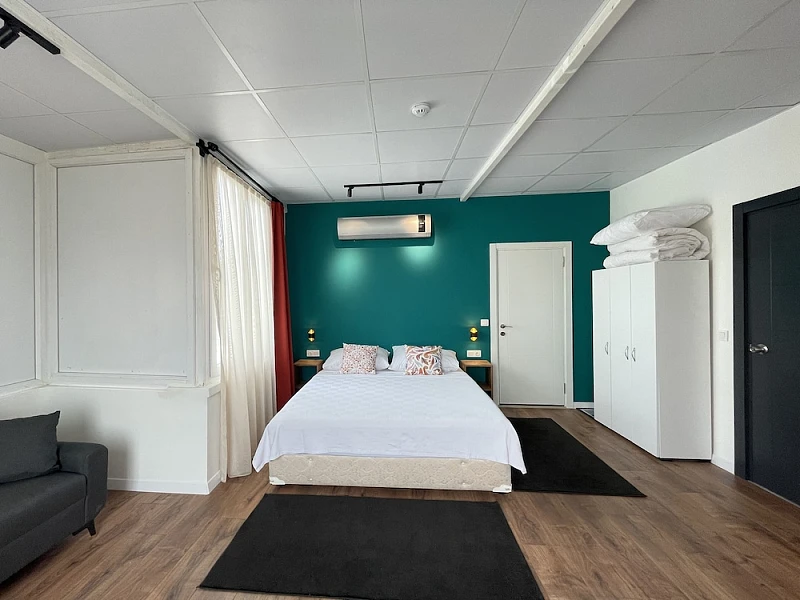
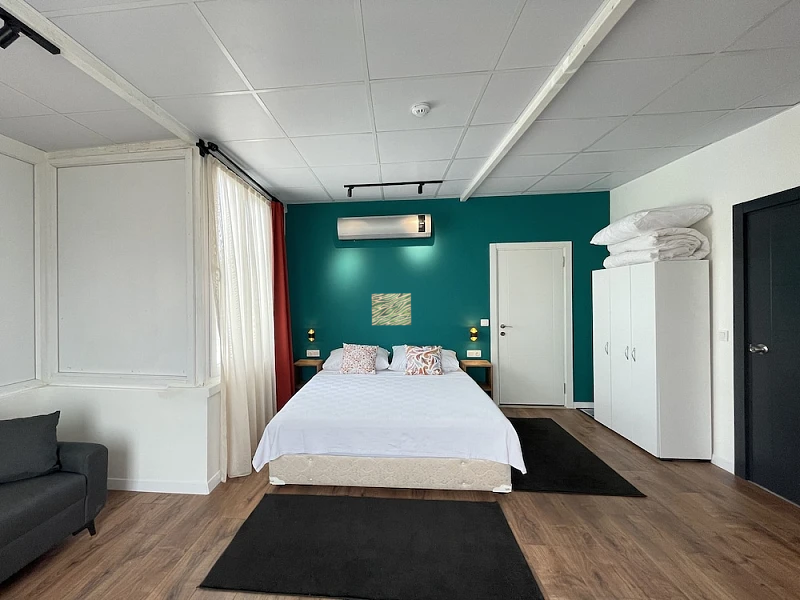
+ wall art (391, 309)
